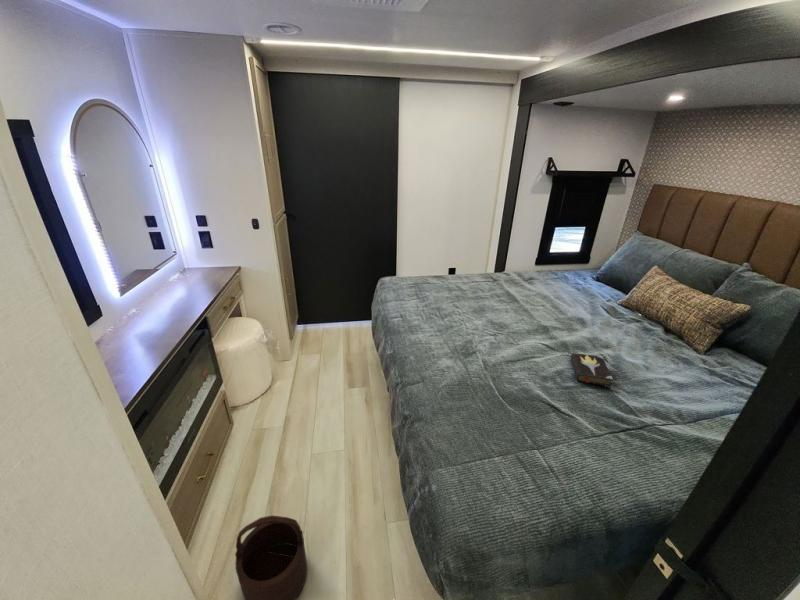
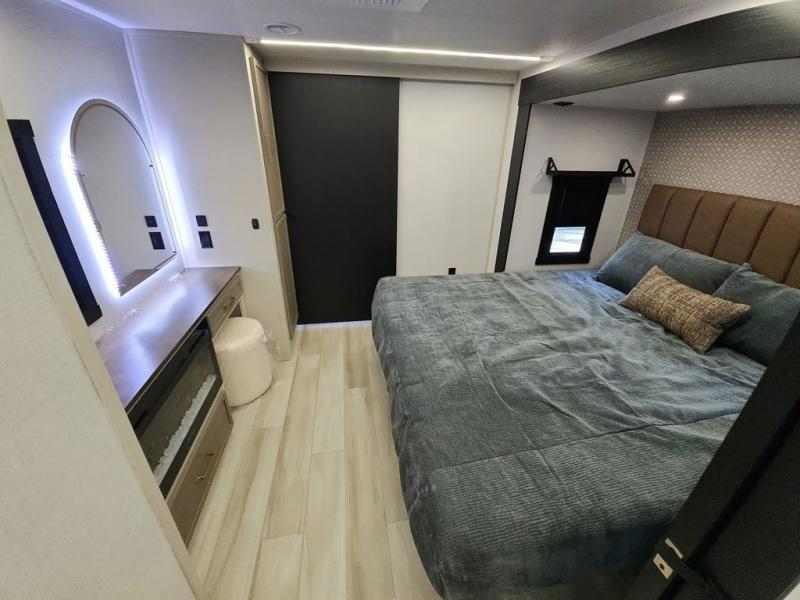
- hardback book (590, 368)
- wooden bucket (271, 552)
